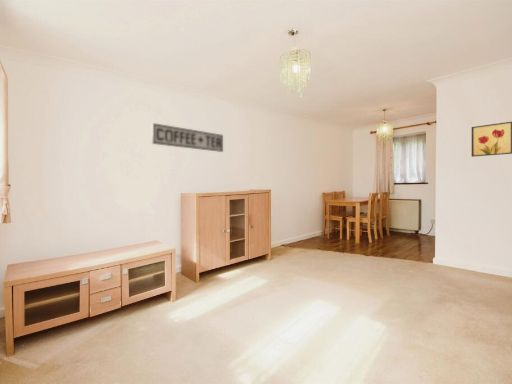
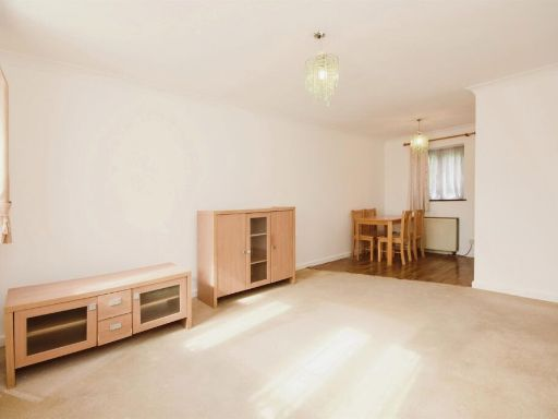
- sign (190, 138)
- wall art (491, 139)
